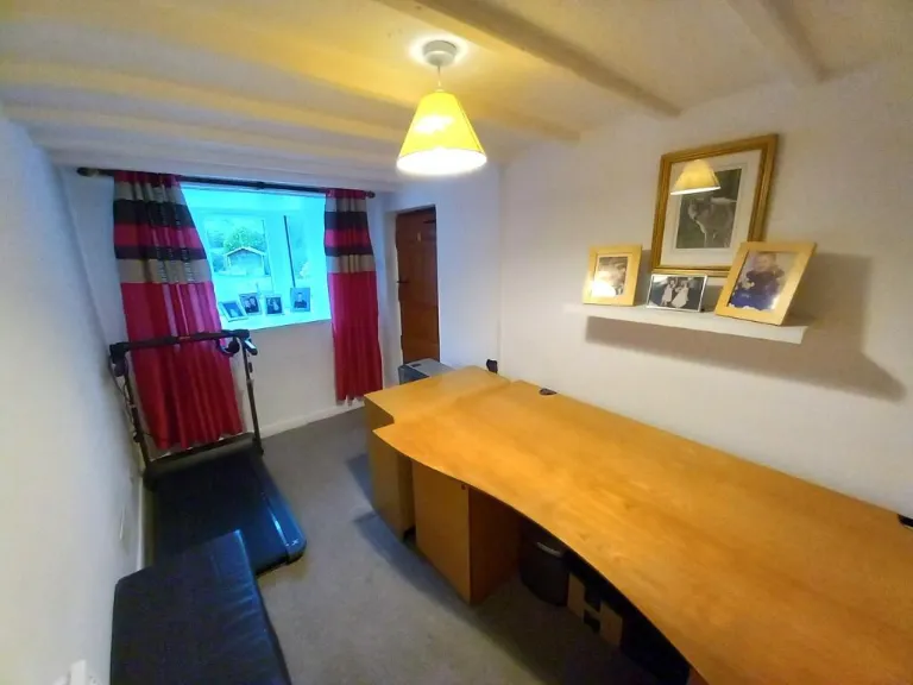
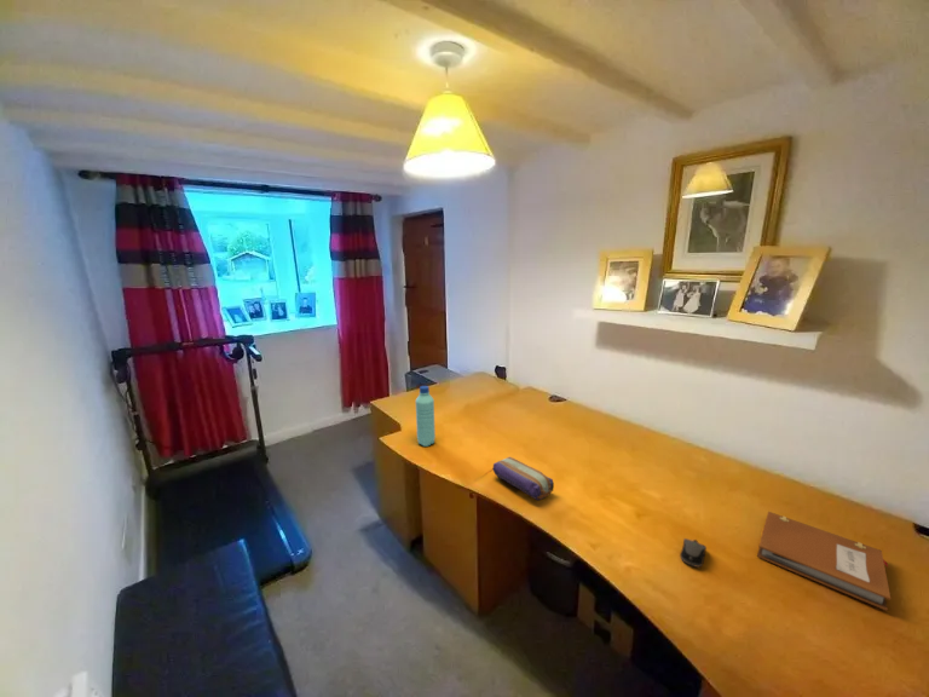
+ computer mouse (693, 549)
+ pencil case (521, 477)
+ notebook (821, 553)
+ water bottle (425, 415)
